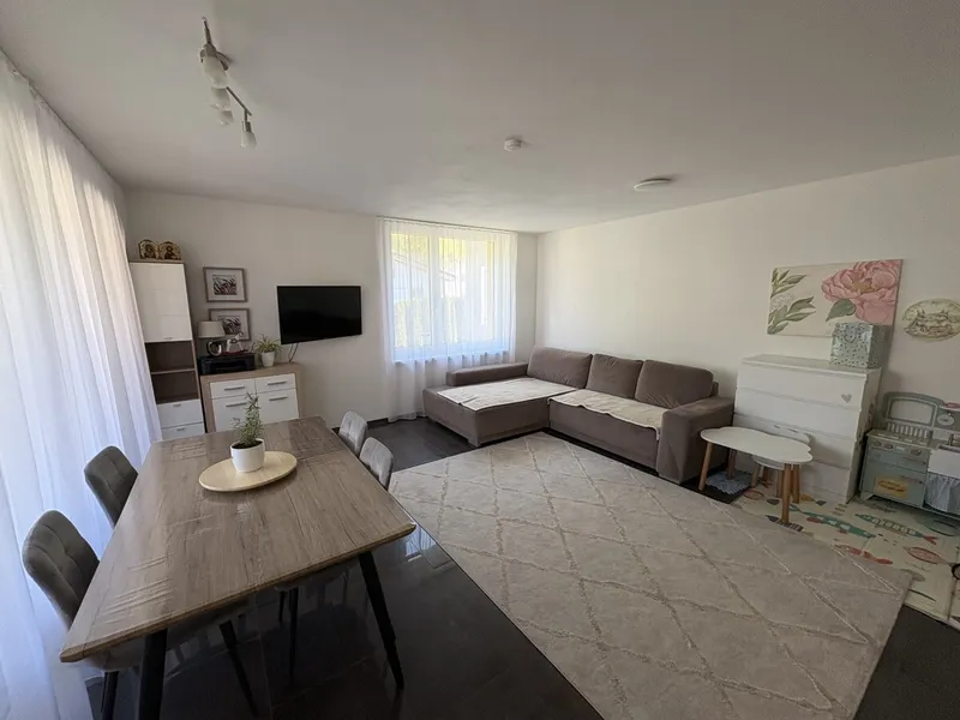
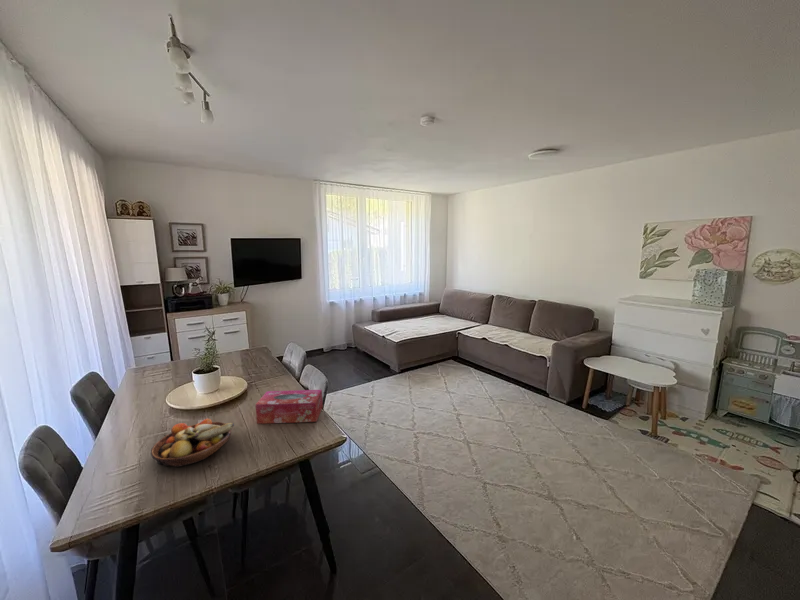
+ fruit bowl (193, 435)
+ tissue box (290, 405)
